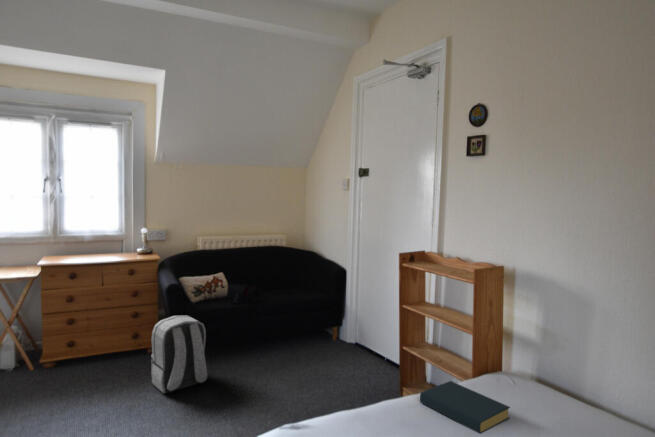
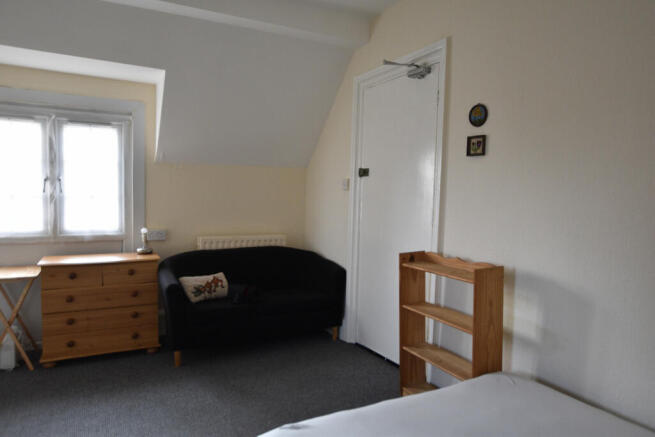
- backpack (180, 351)
- hardback book (463, 404)
